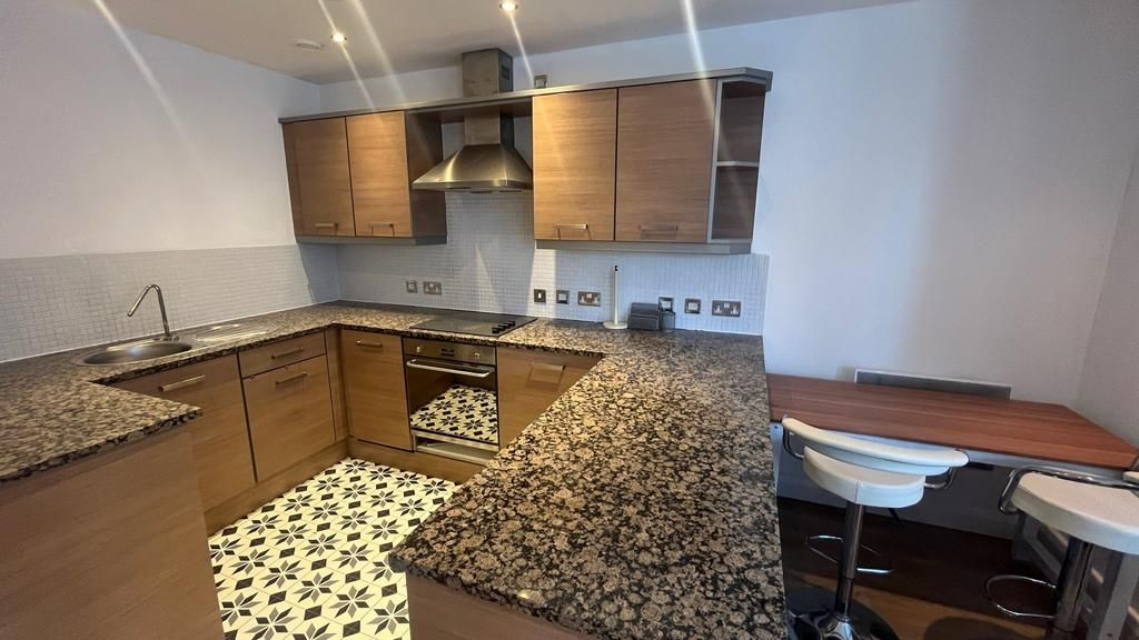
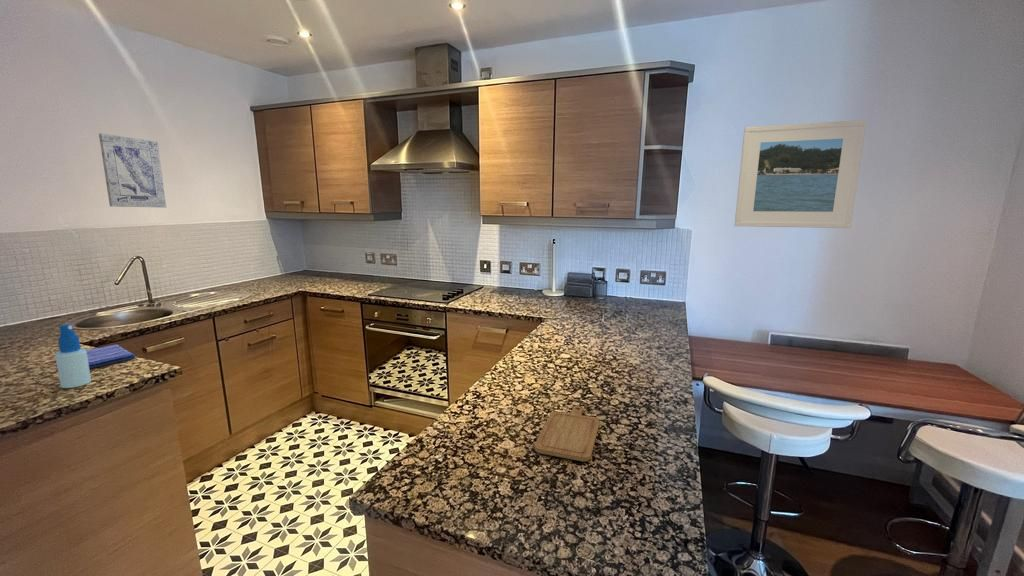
+ dish towel (96, 355)
+ wall art (134, 172)
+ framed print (795, 176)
+ spray bottle (71, 354)
+ chopping board (570, 429)
